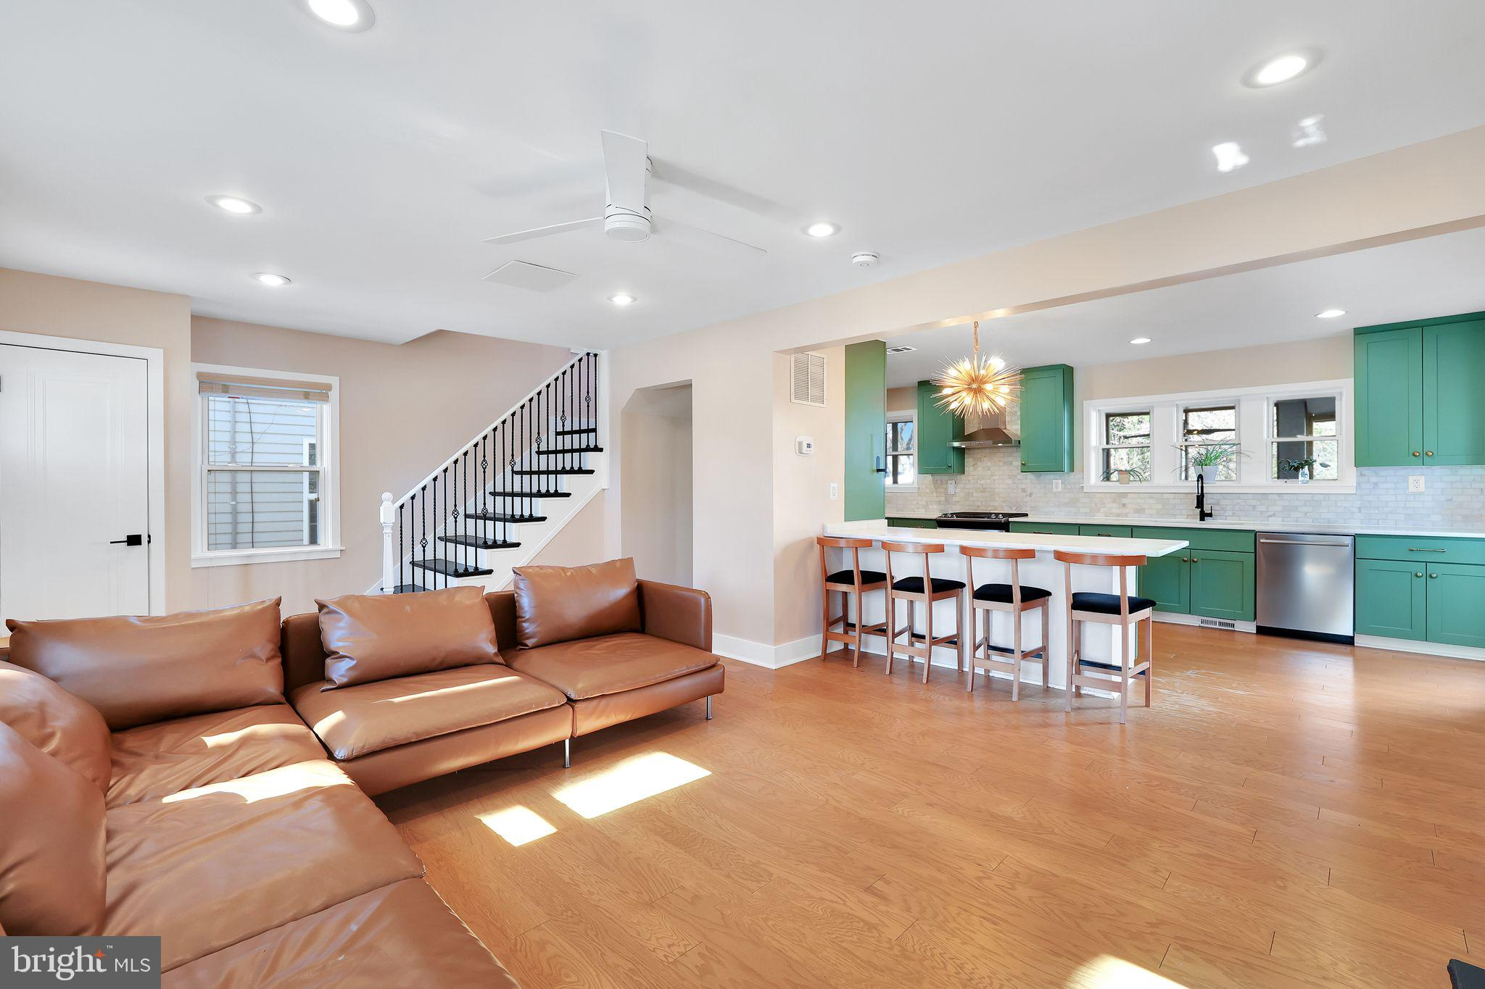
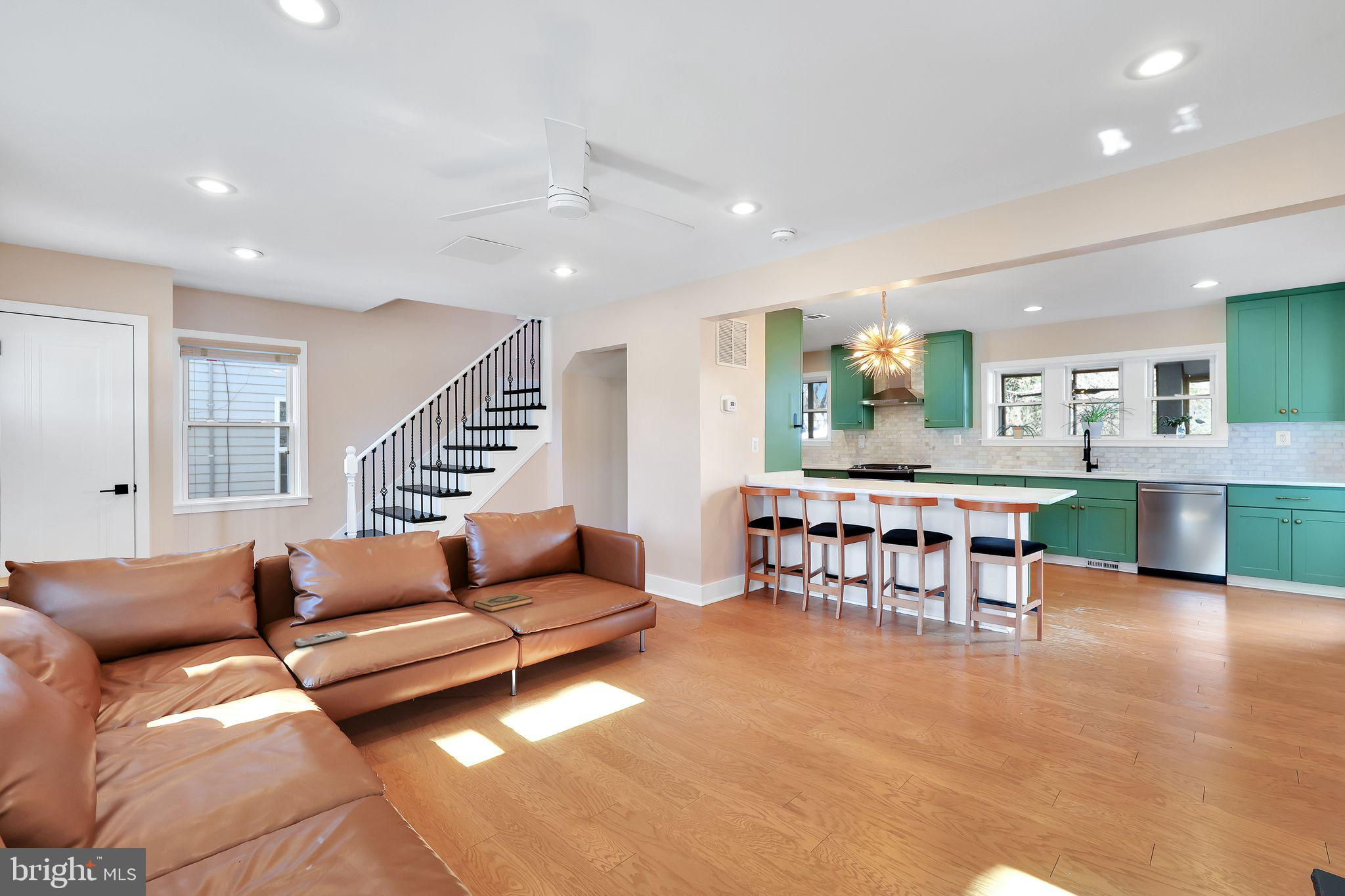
+ hardback book (503, 602)
+ remote control (321, 638)
